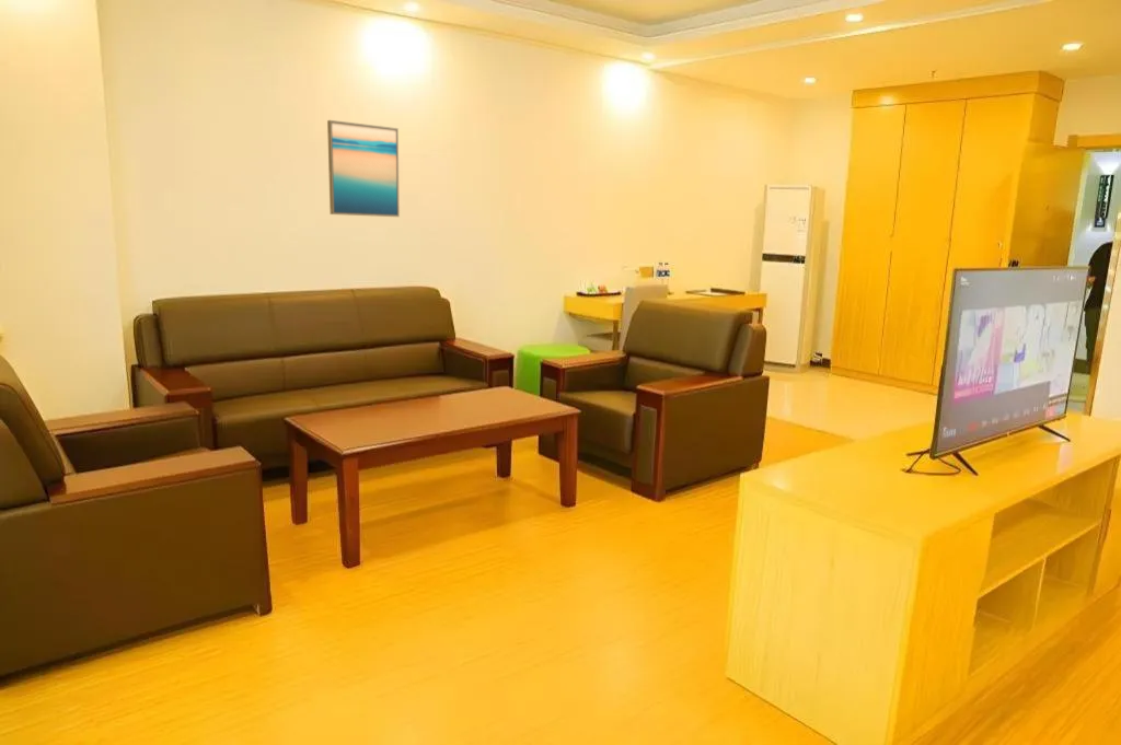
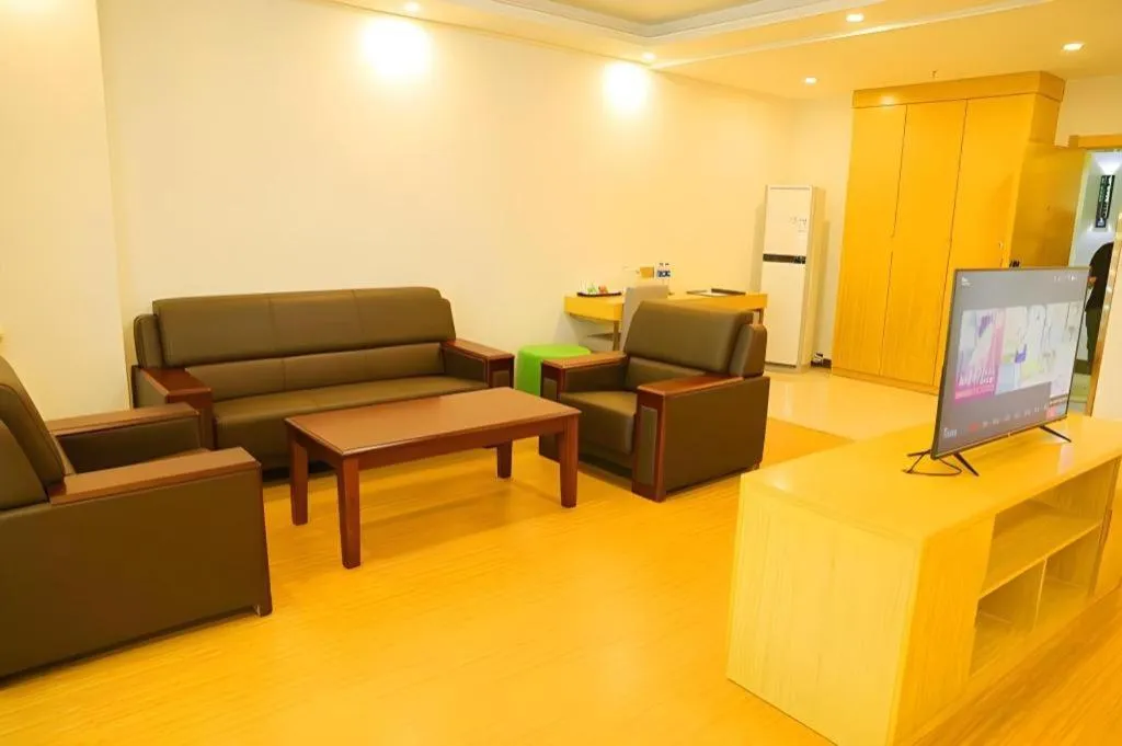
- wall art (365, 170)
